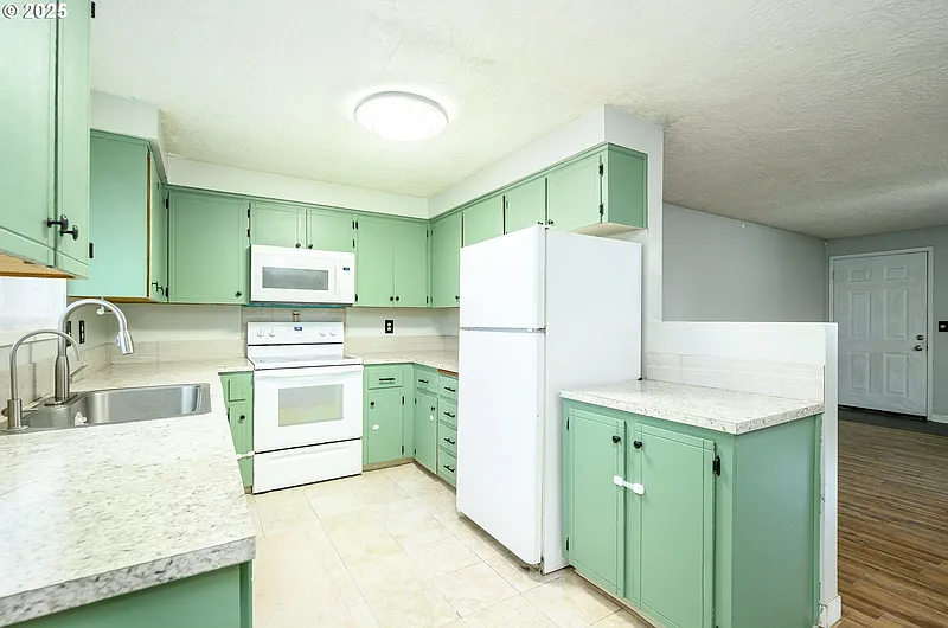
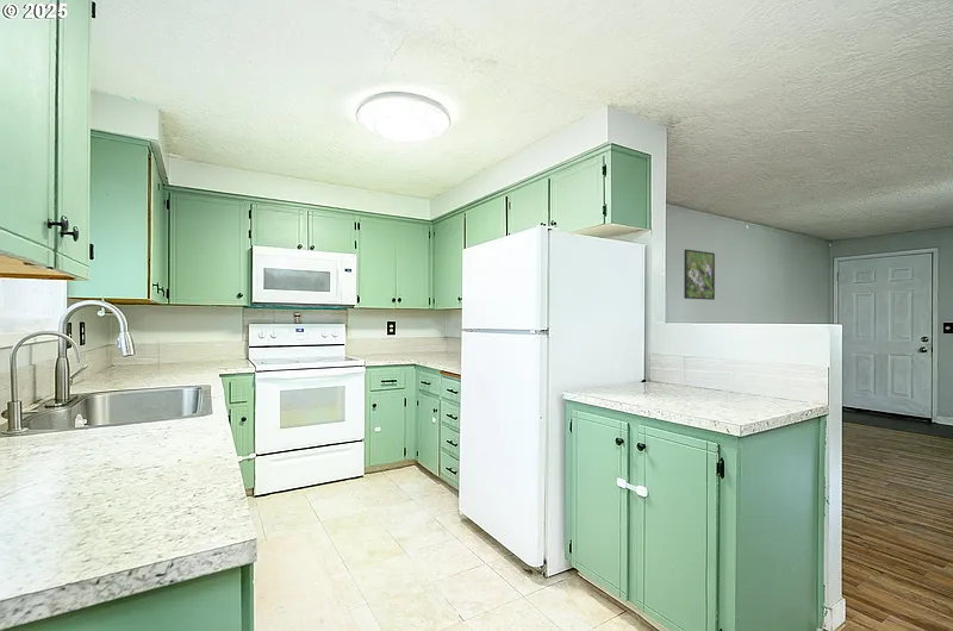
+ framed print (699, 275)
